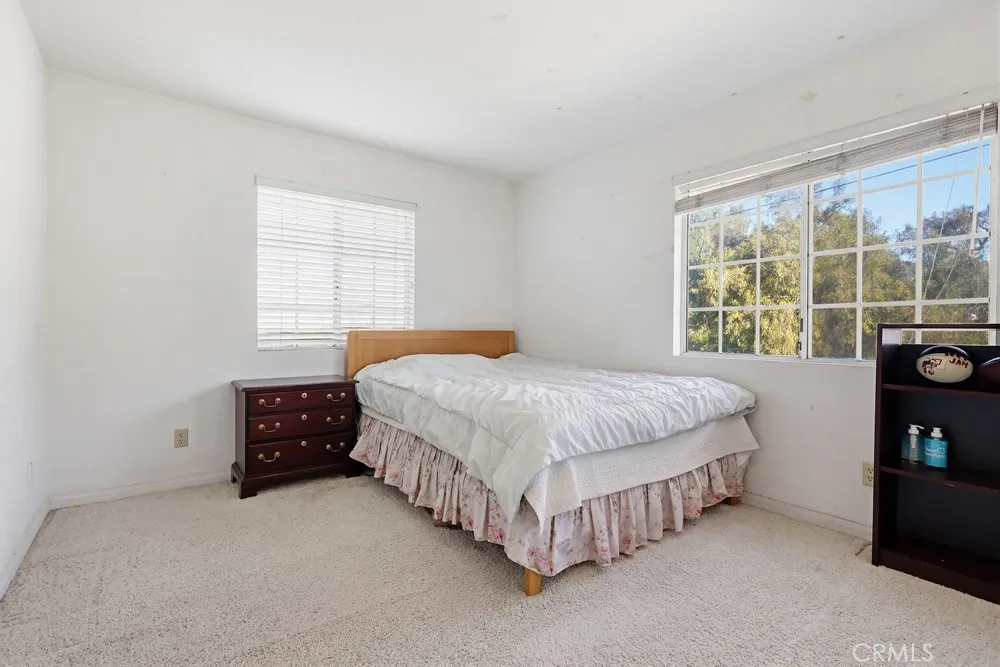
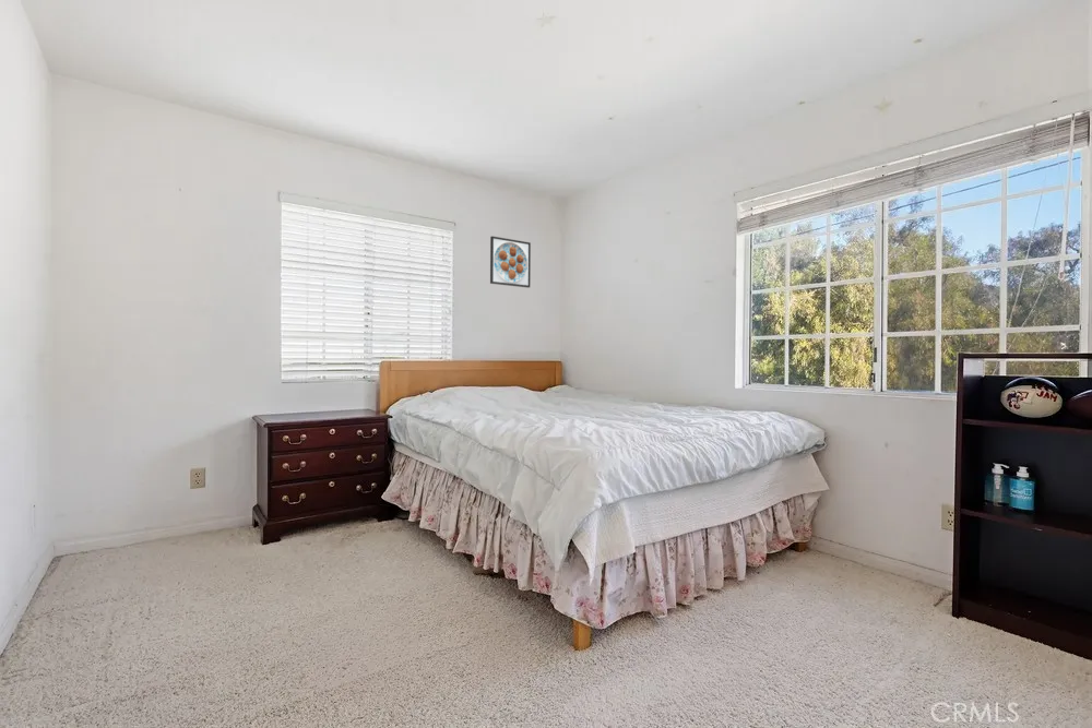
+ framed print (510, 262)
